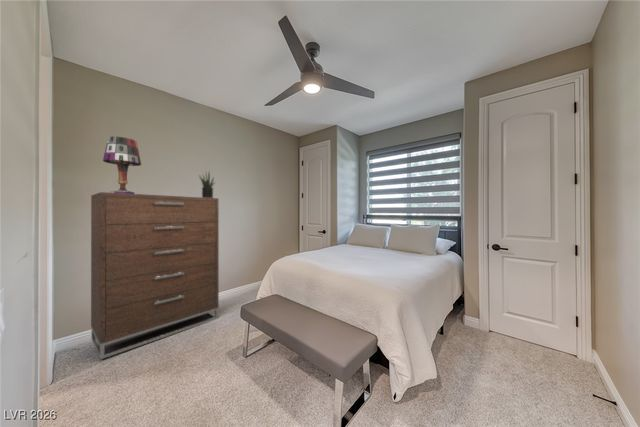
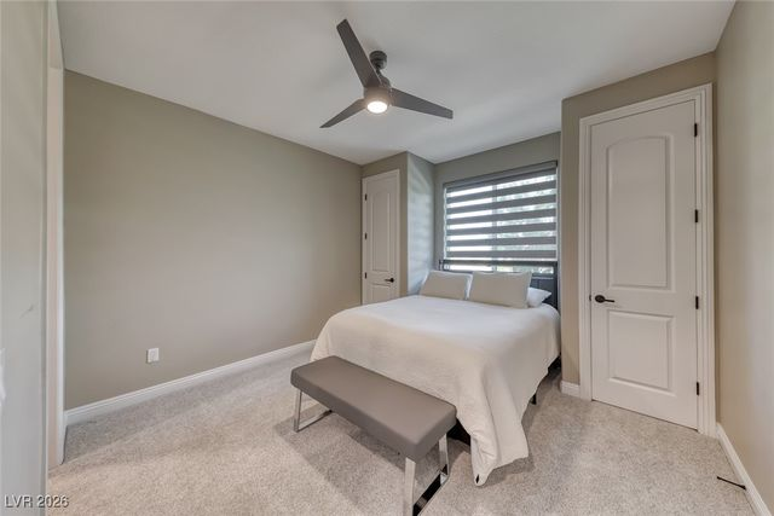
- dresser (160, 262)
- potted plant (206, 184)
- table lamp (122, 167)
